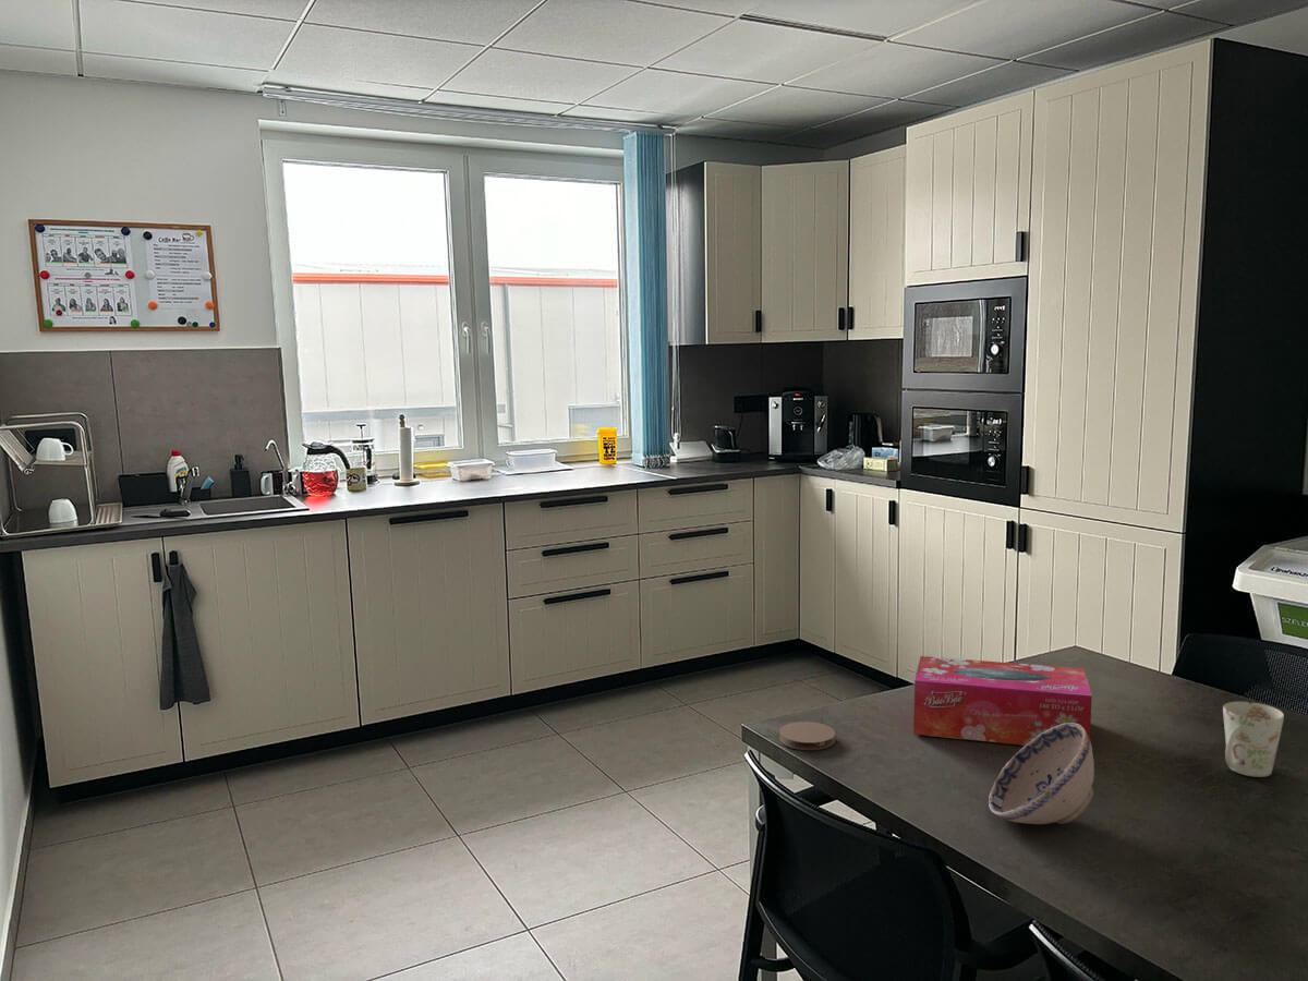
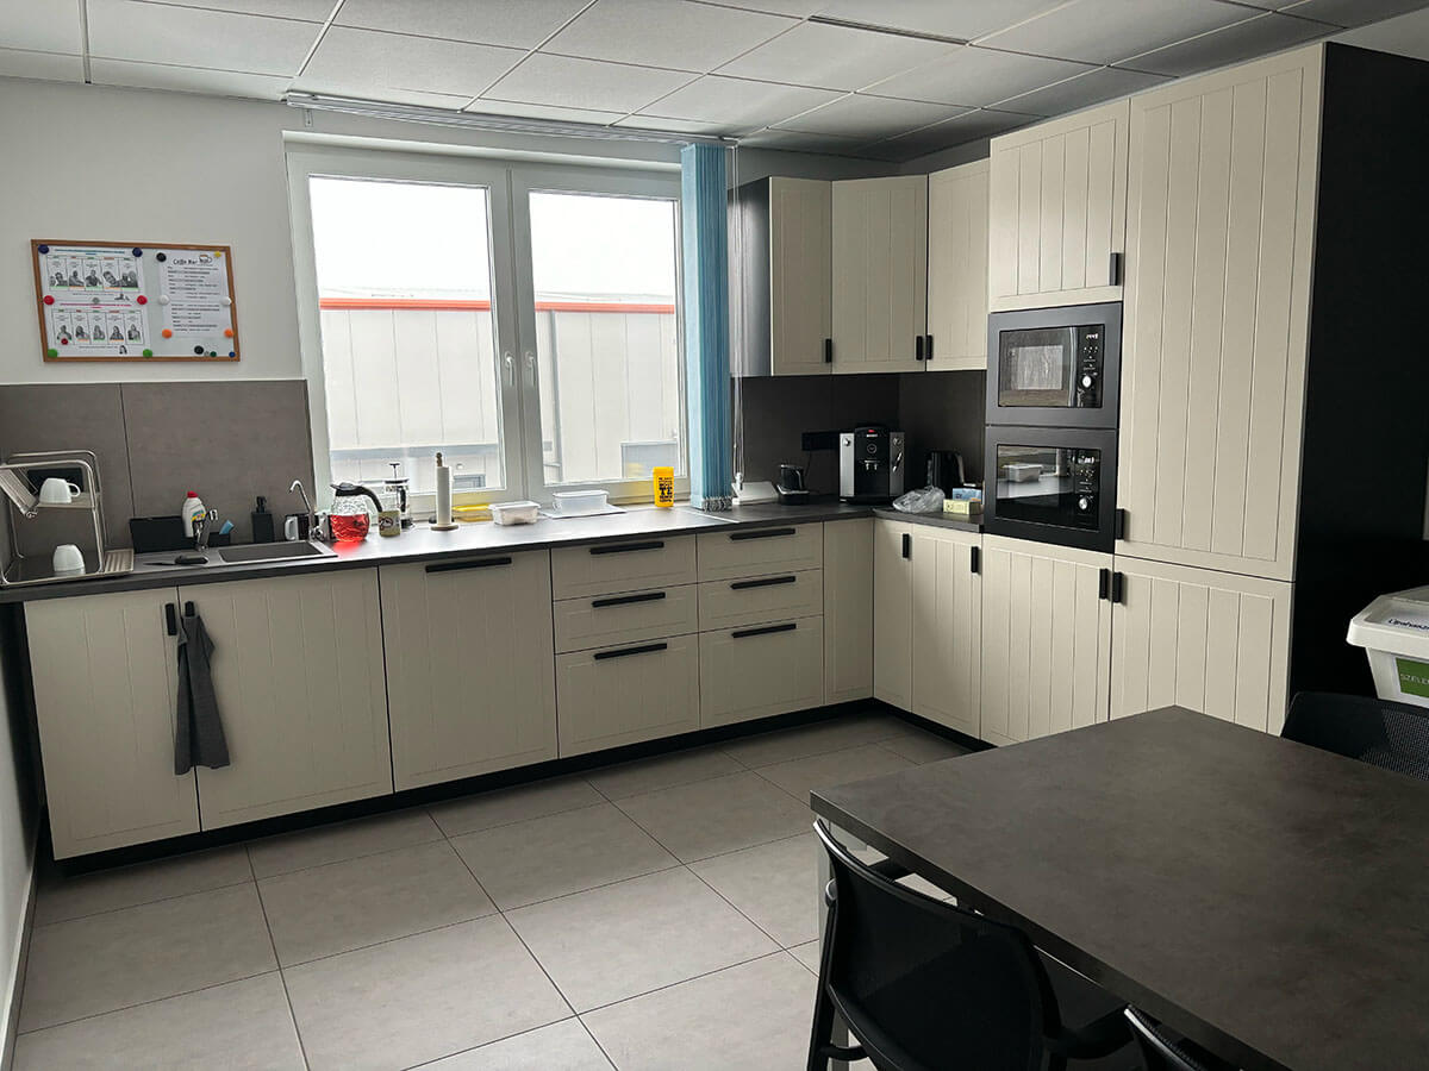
- bowl (1040, 772)
- coaster (807, 735)
- mug (1246, 743)
- tissue box (1000, 701)
